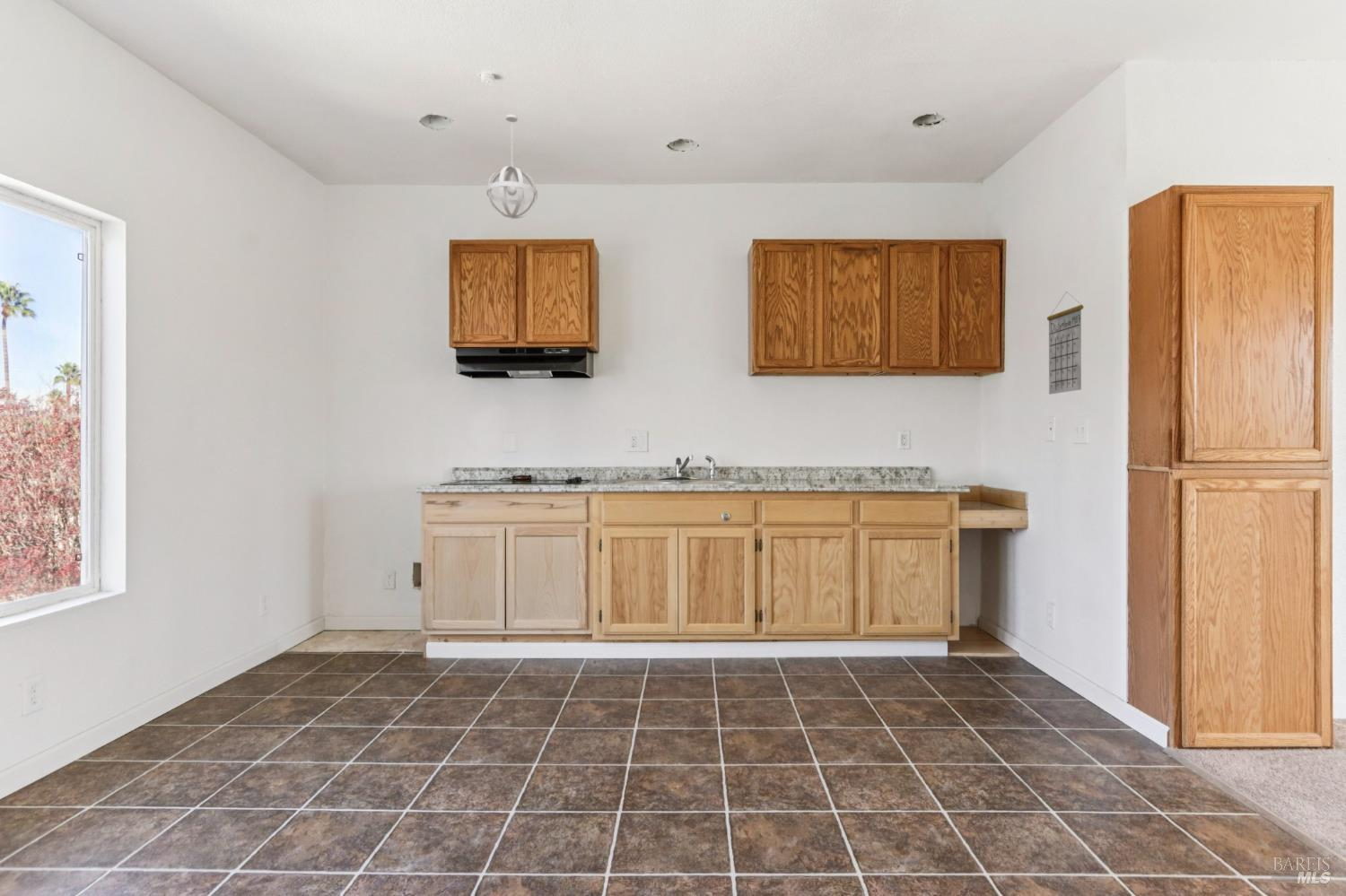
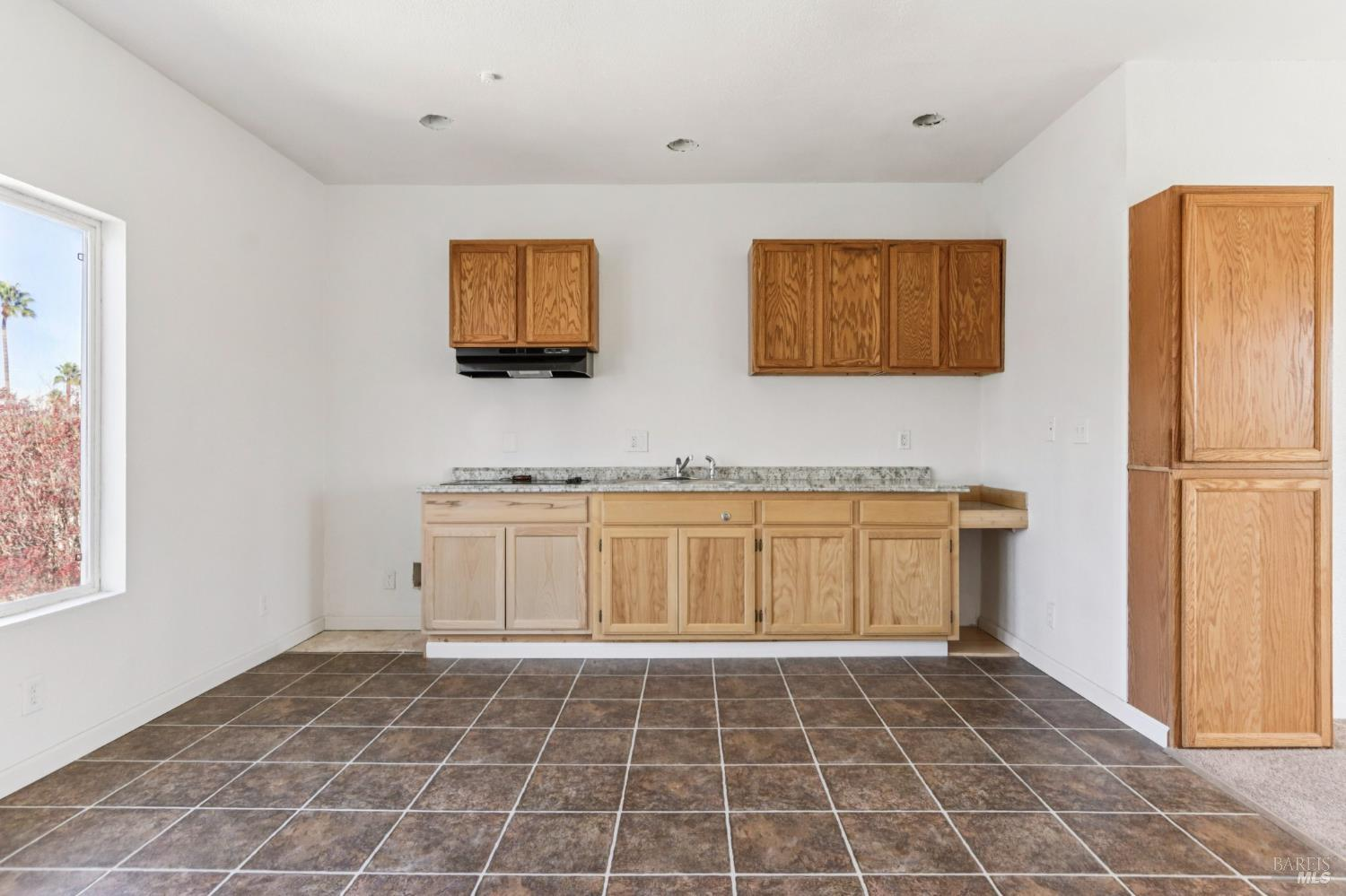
- pendant light (511, 168)
- calendar (1064, 342)
